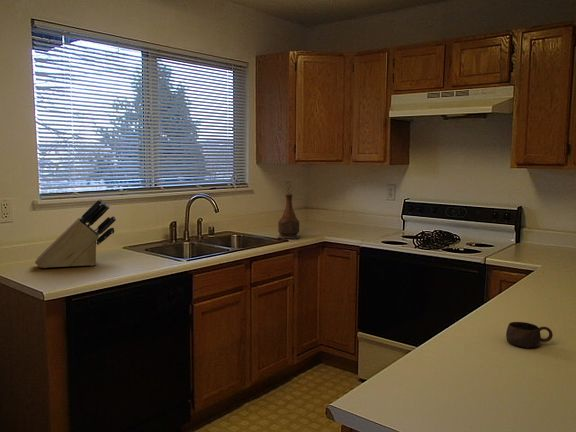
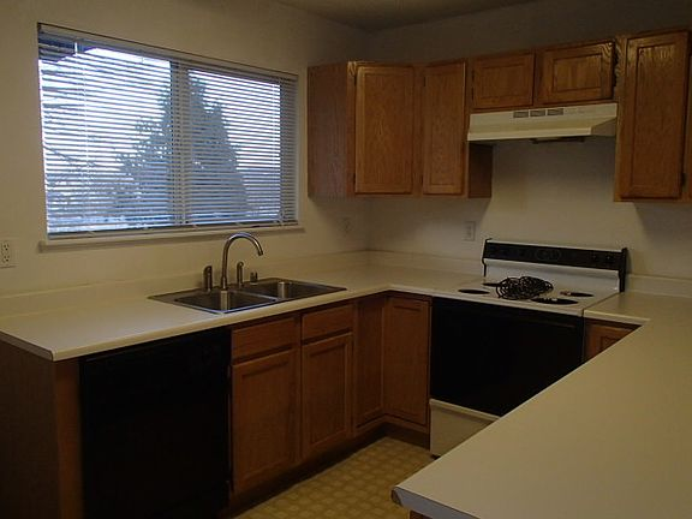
- bottle (288, 215)
- cup (529, 335)
- knife block (76, 232)
